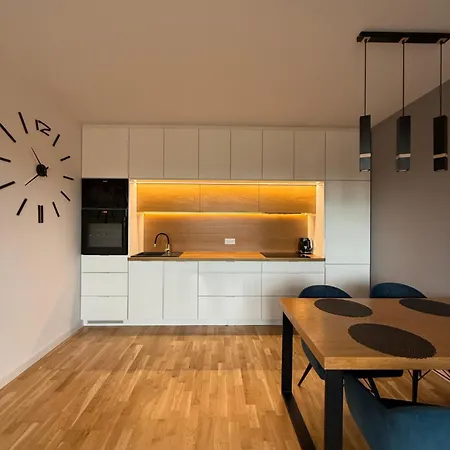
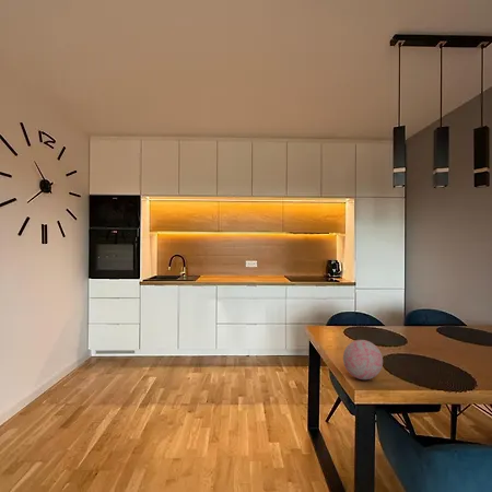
+ decorative orb (362, 359)
